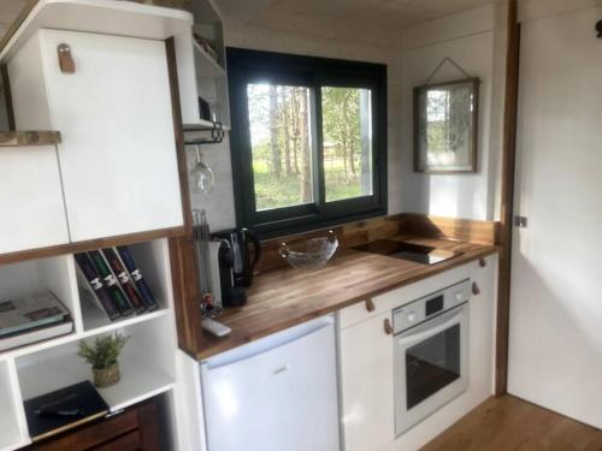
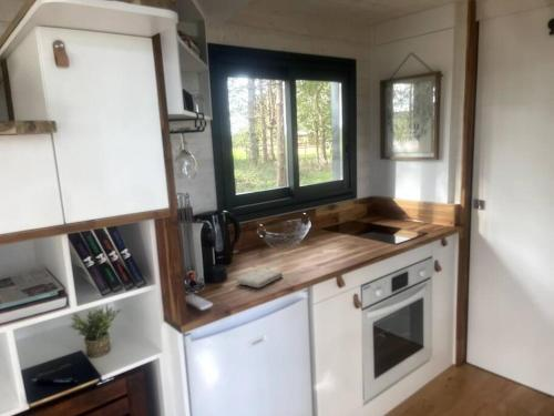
+ washcloth (260, 276)
